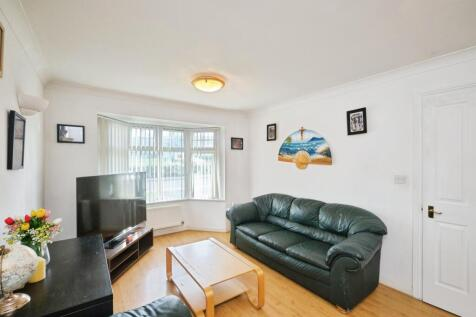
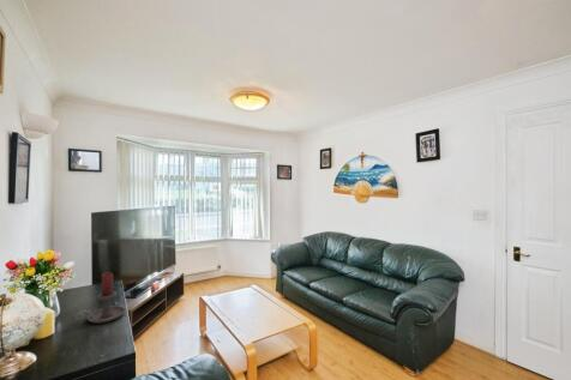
+ candle holder (101, 295)
